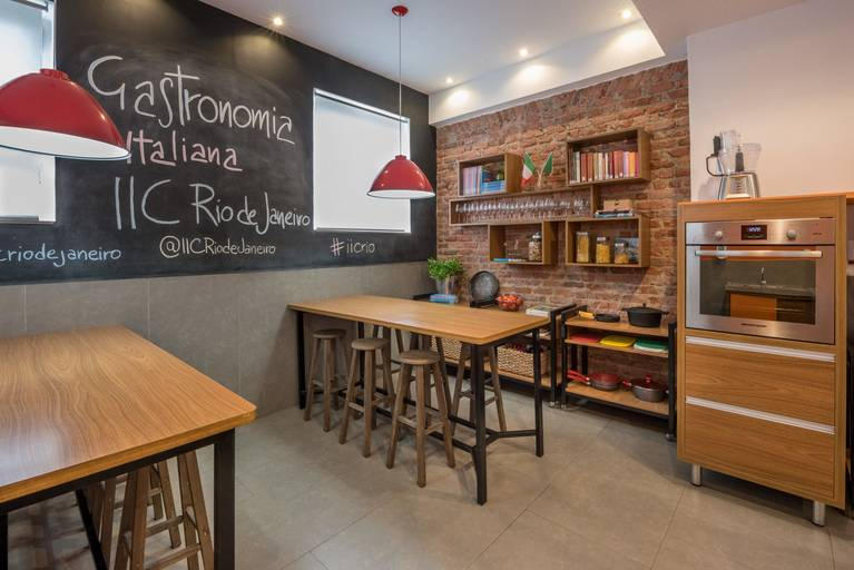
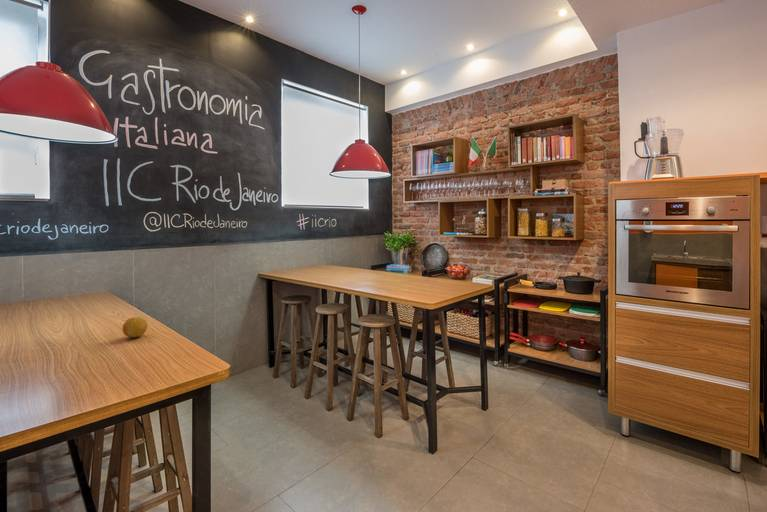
+ fruit (135, 327)
